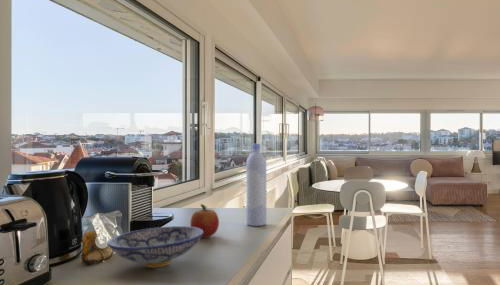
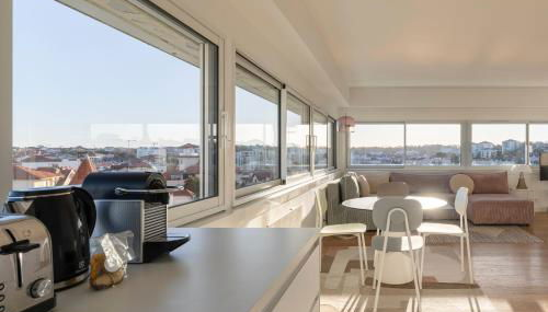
- fruit (204, 220)
- bottle (256, 183)
- bowl (156, 248)
